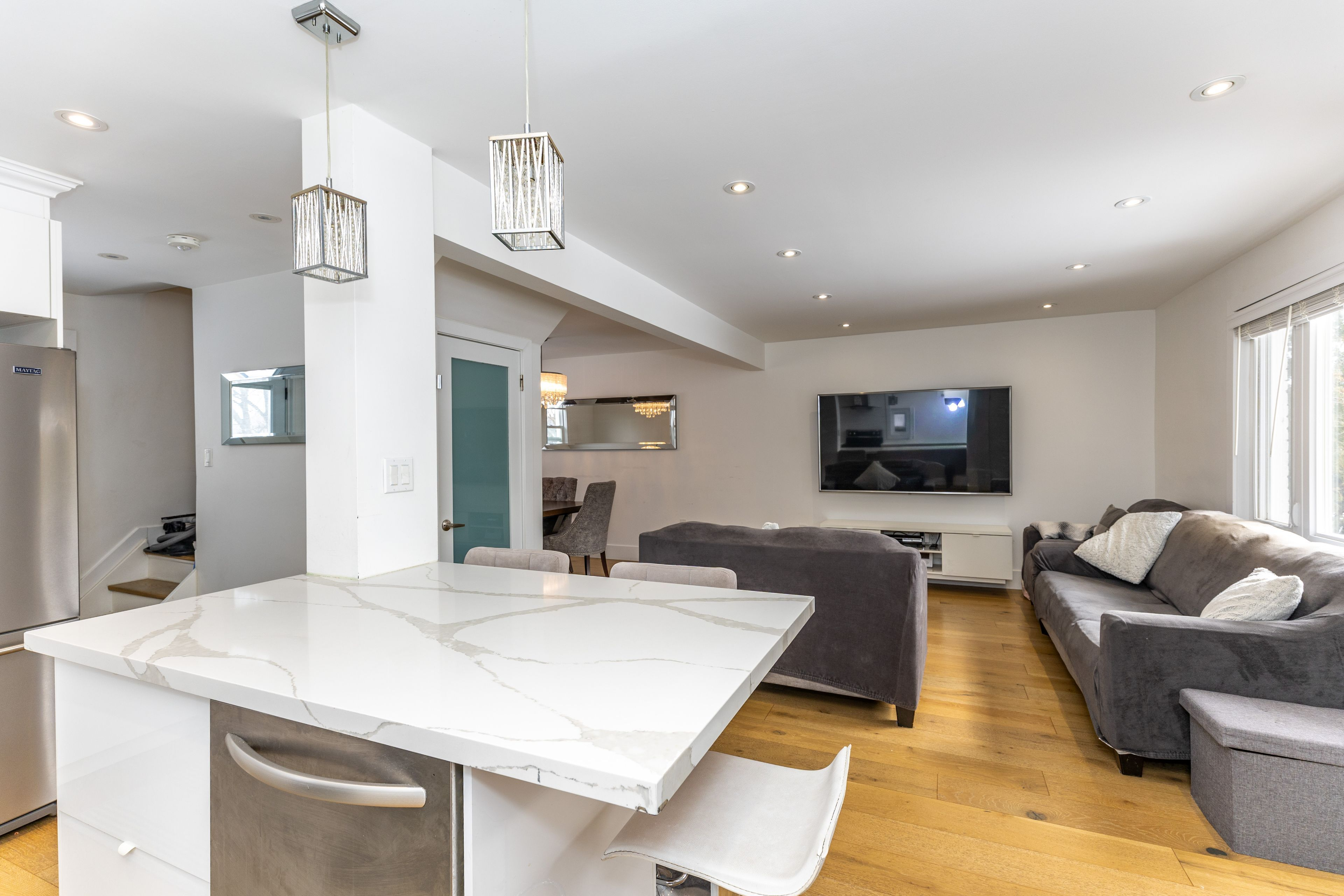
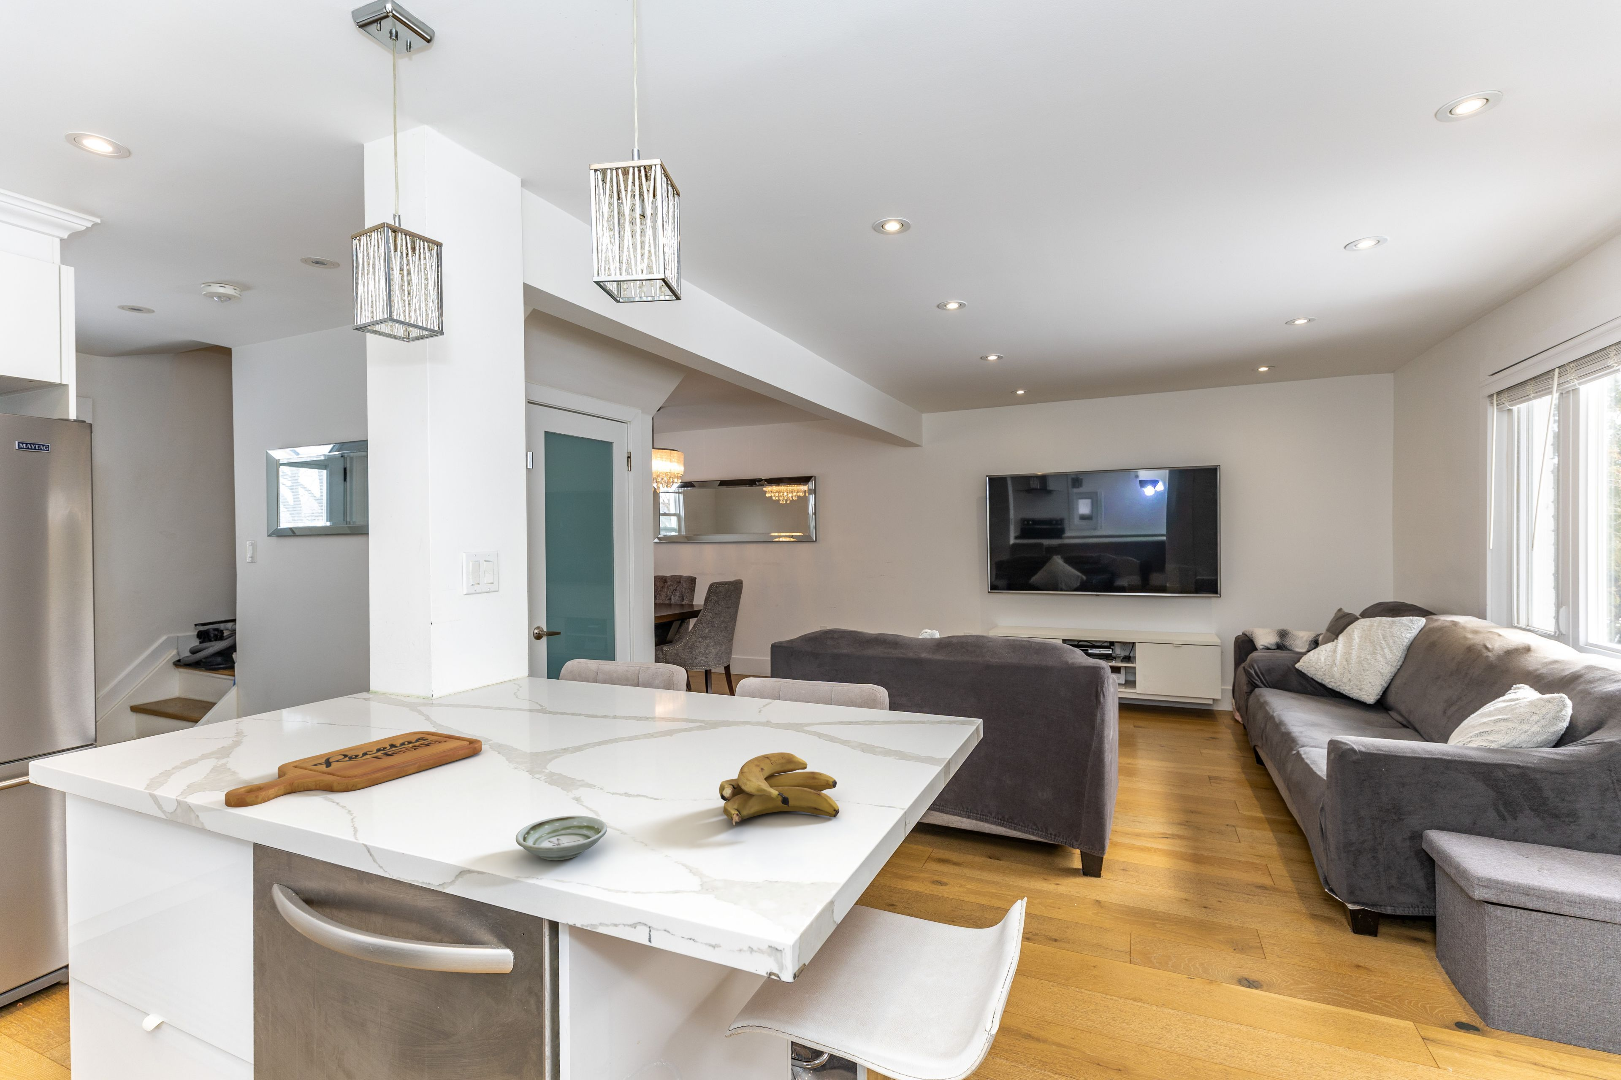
+ banana (778, 790)
+ saucer (562, 840)
+ cutting board (356, 767)
